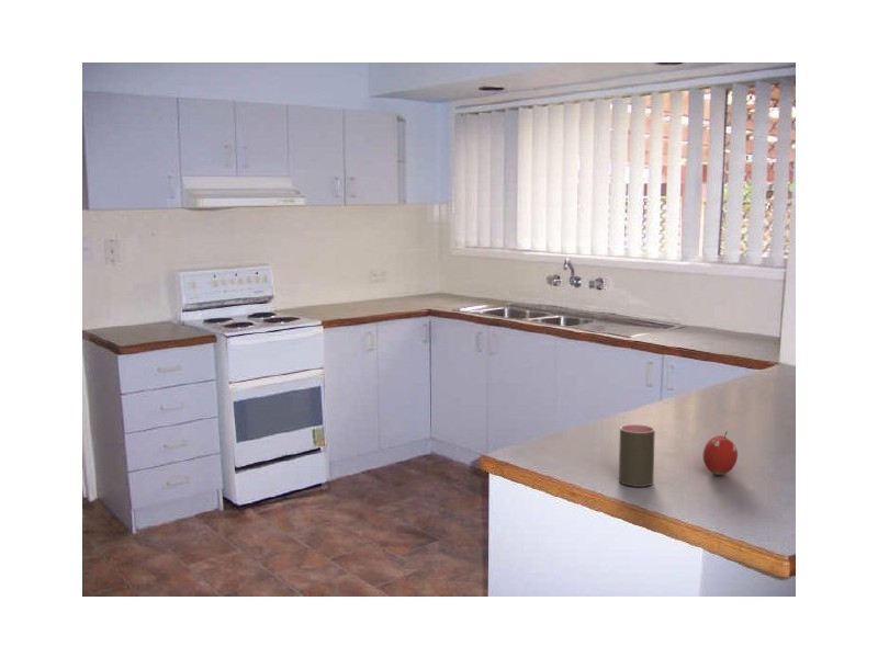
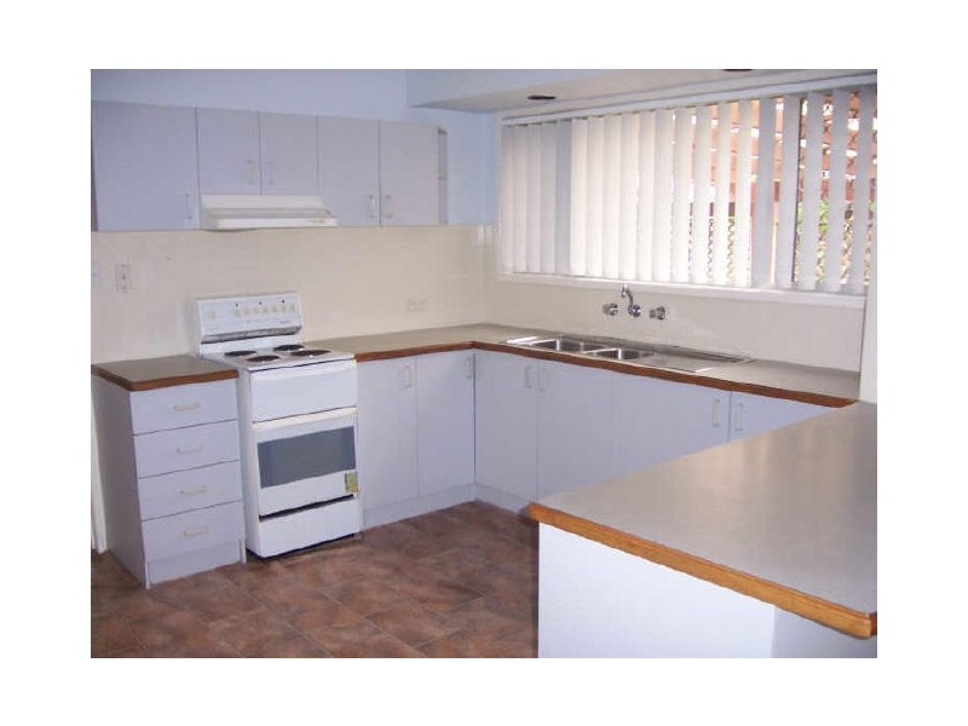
- cup (637, 454)
- fruit (720, 452)
